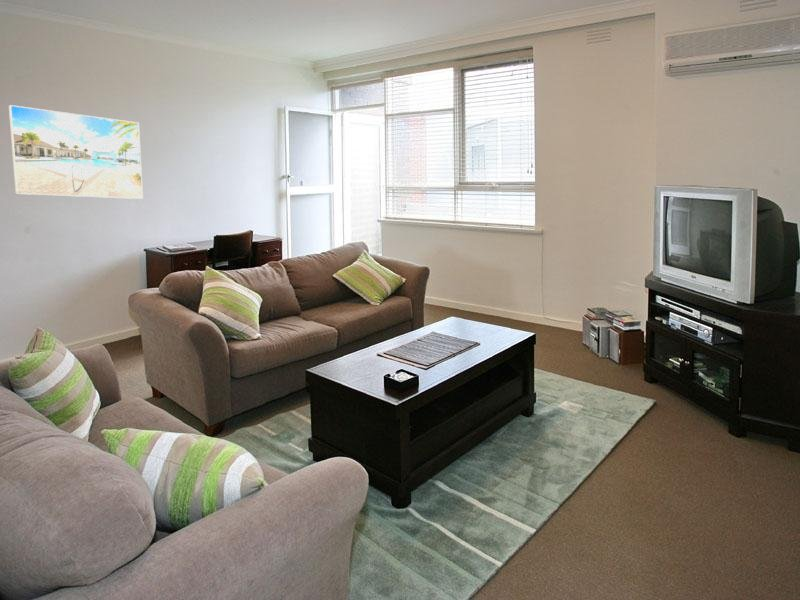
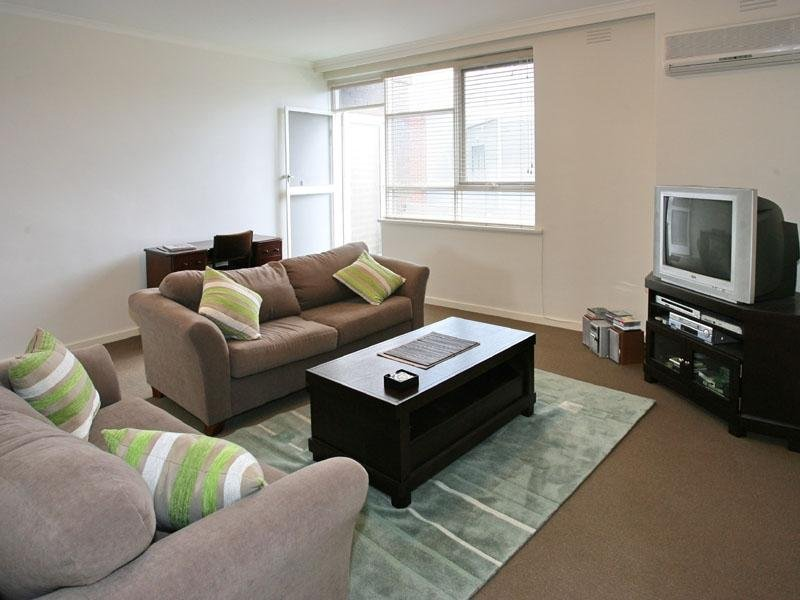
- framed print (81, 155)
